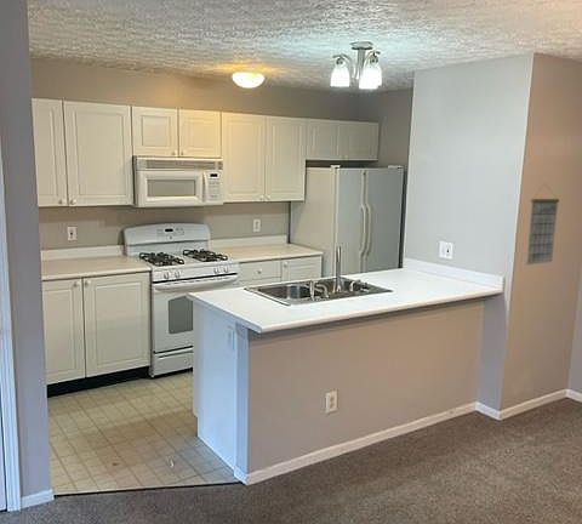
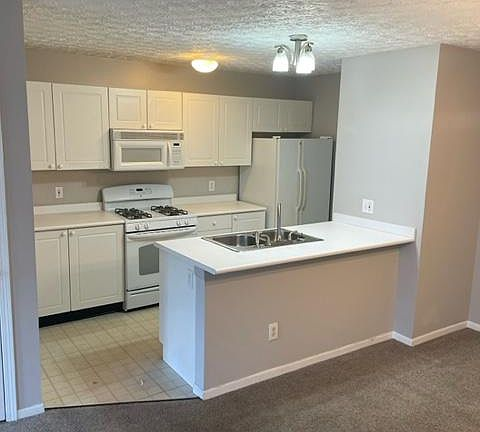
- calendar (542, 223)
